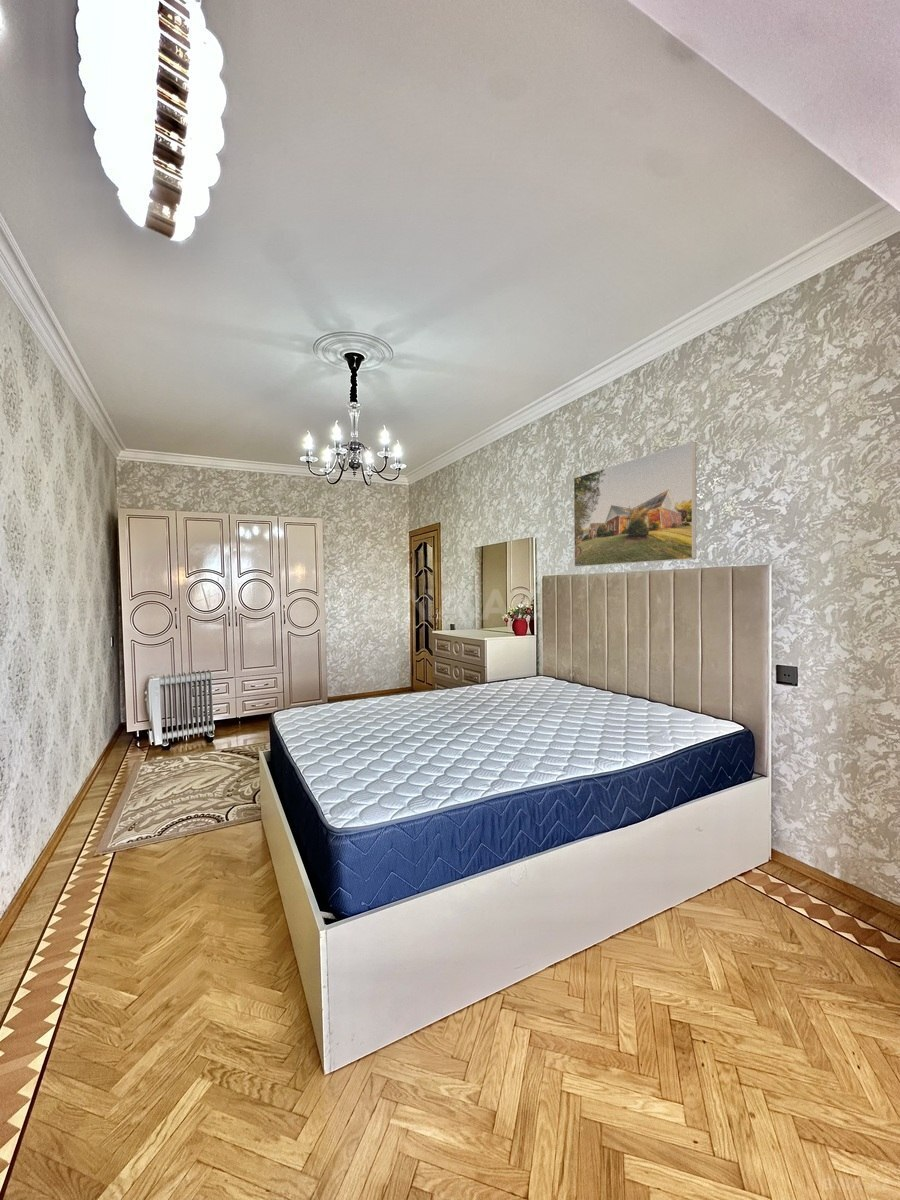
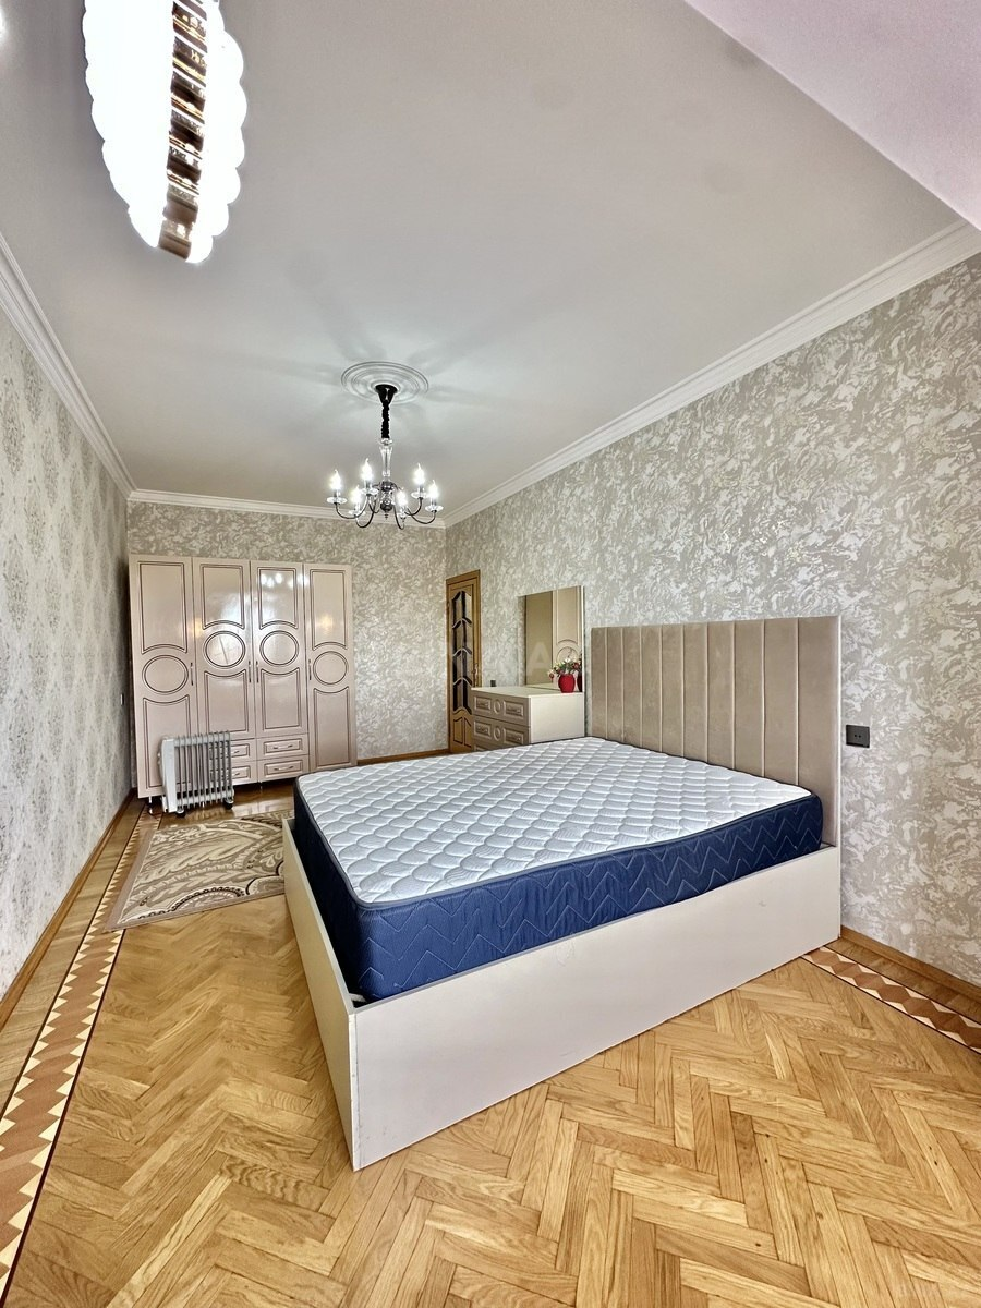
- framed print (626, 513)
